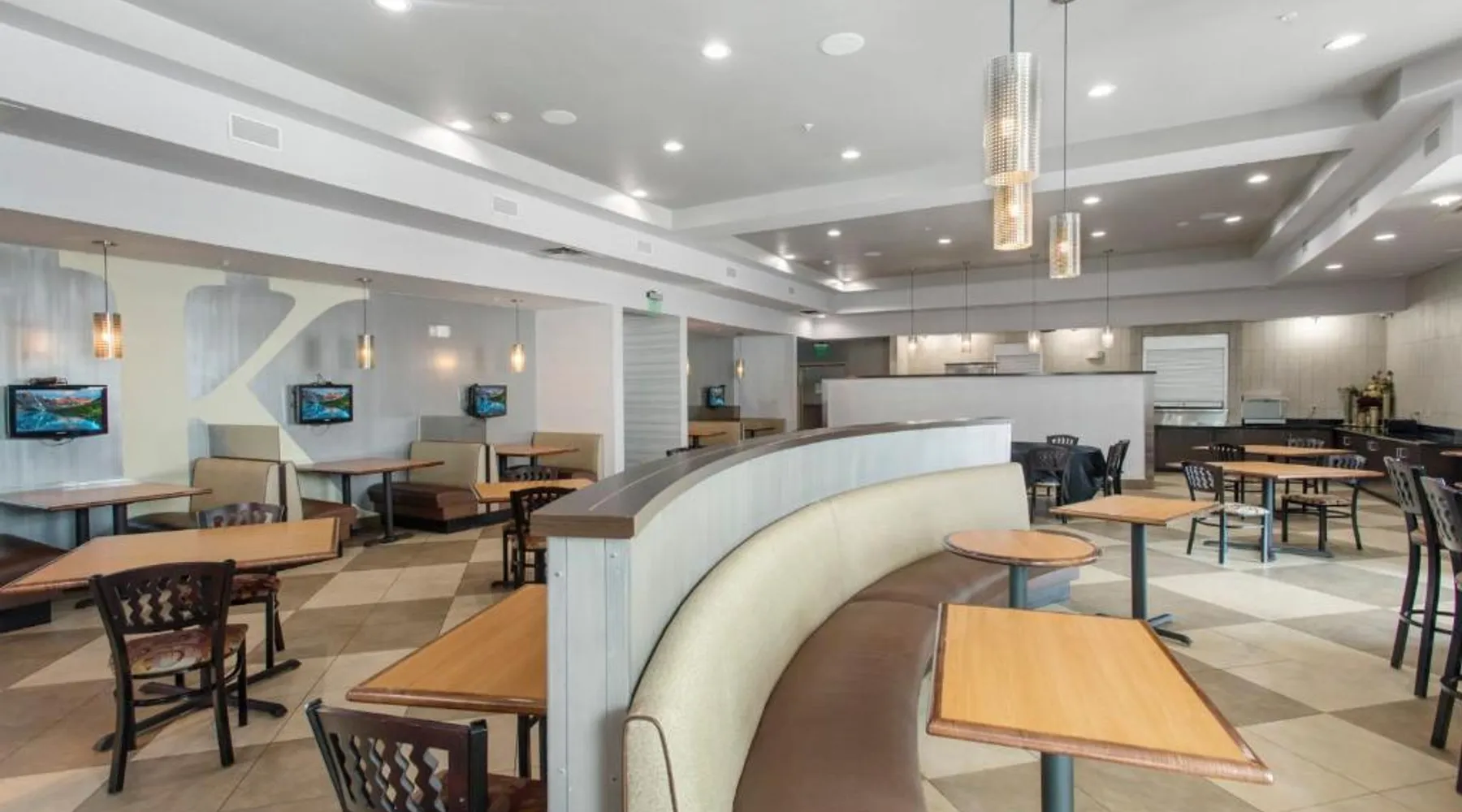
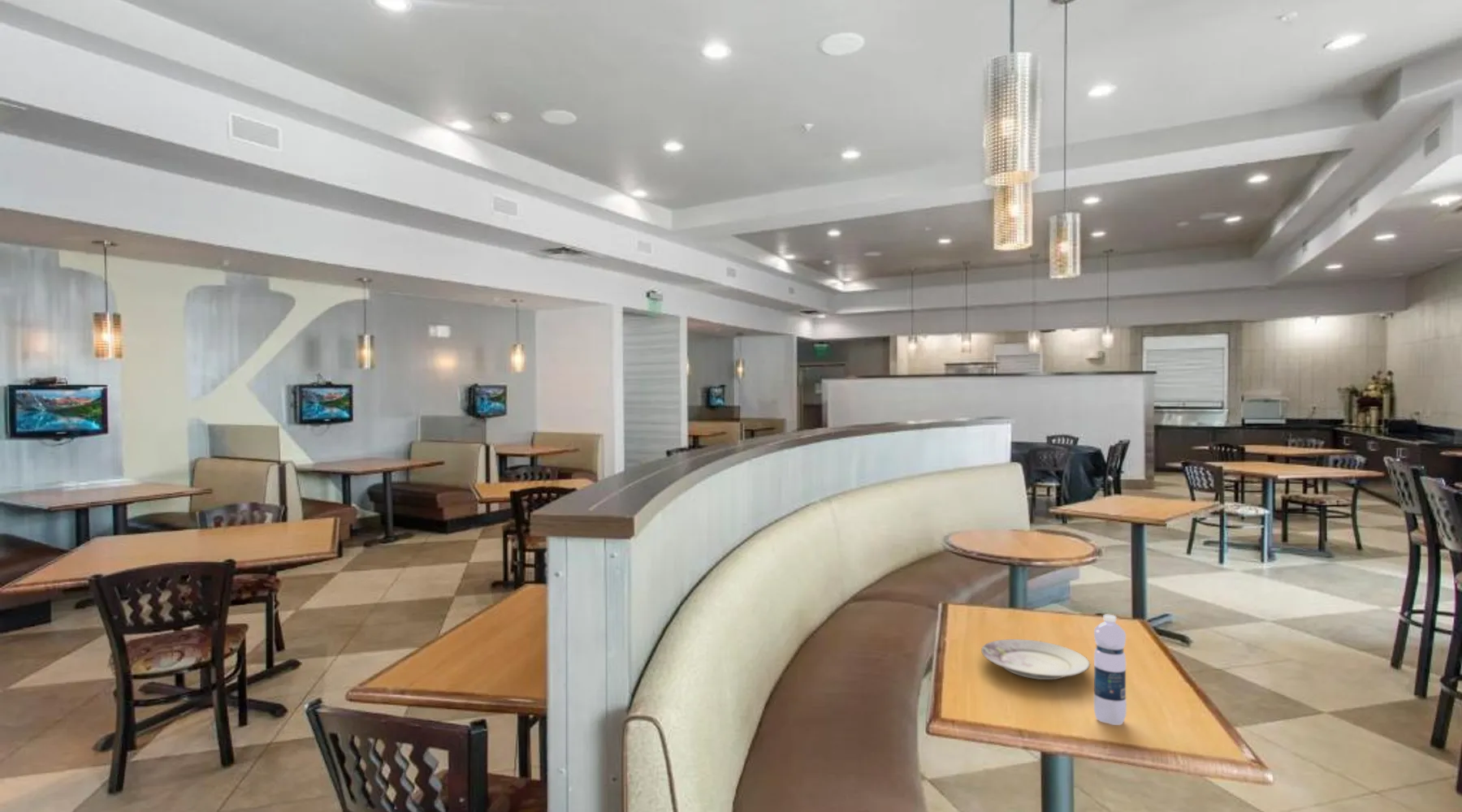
+ plate (1034, 661)
+ water bottle (1109, 667)
